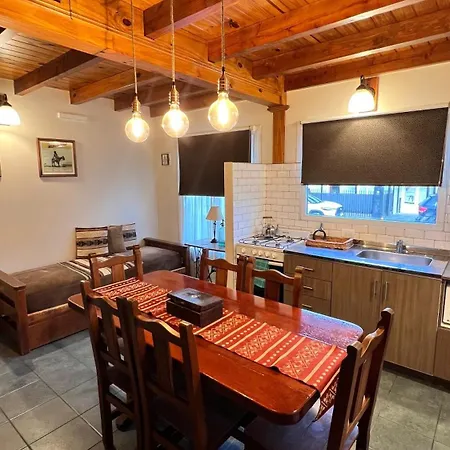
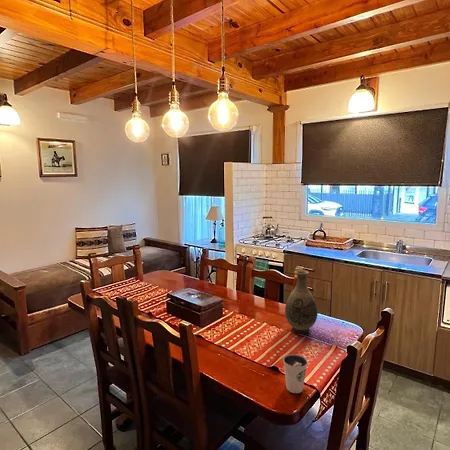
+ vase (301, 301)
+ dixie cup (294, 374)
